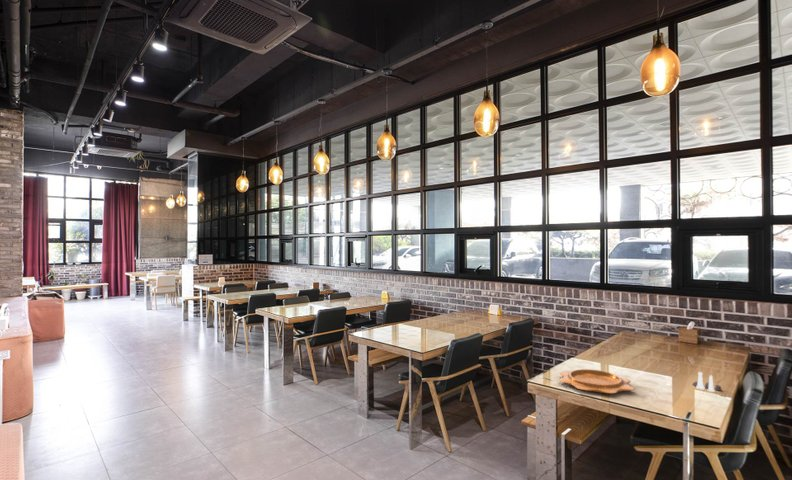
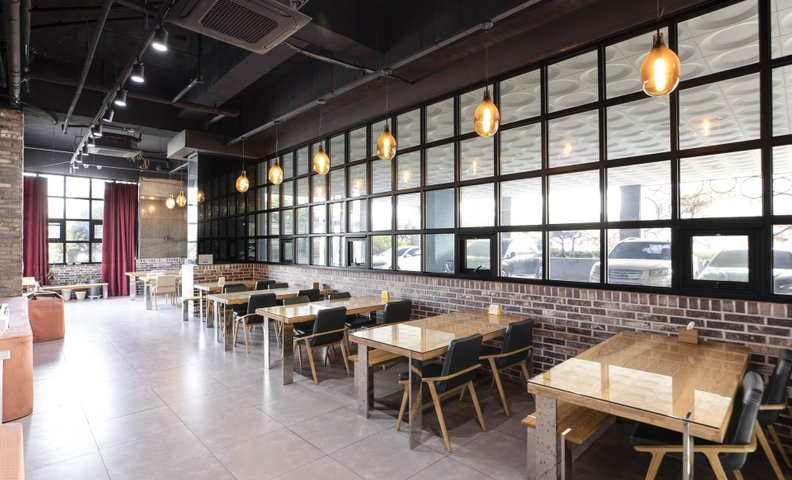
- salt and pepper shaker set (702, 380)
- decorative bowl (595, 380)
